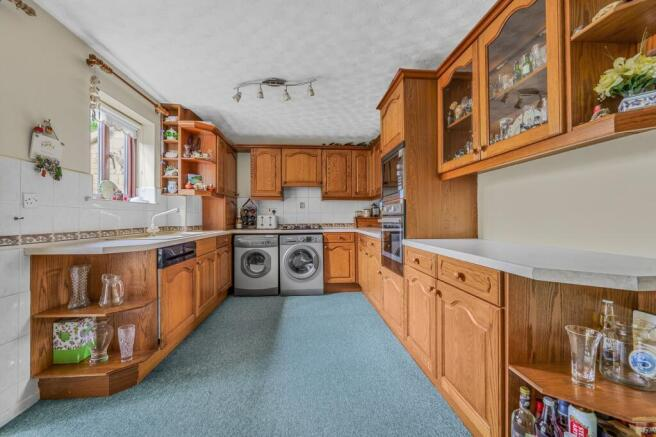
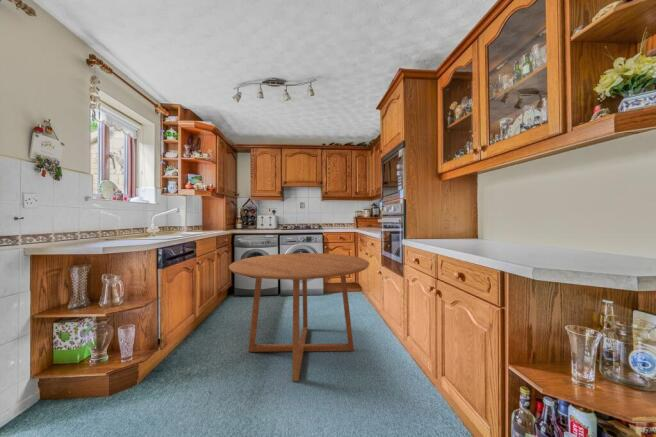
+ dining table (303, 305)
